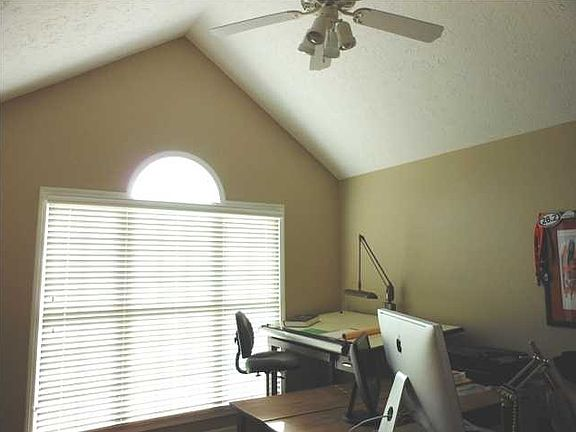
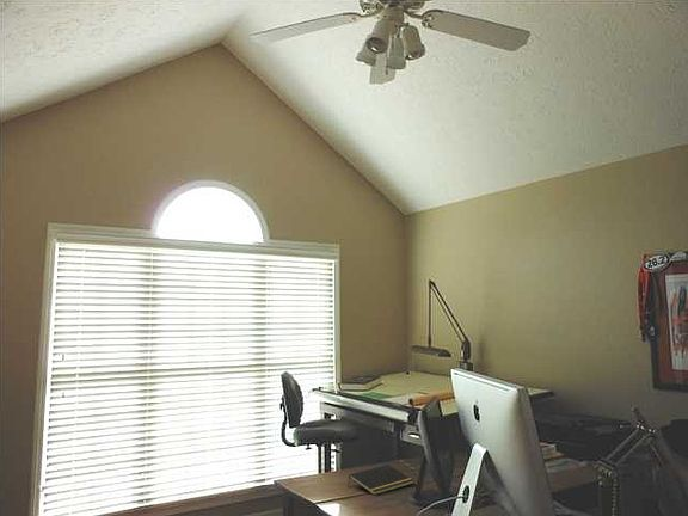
+ notepad (381, 478)
